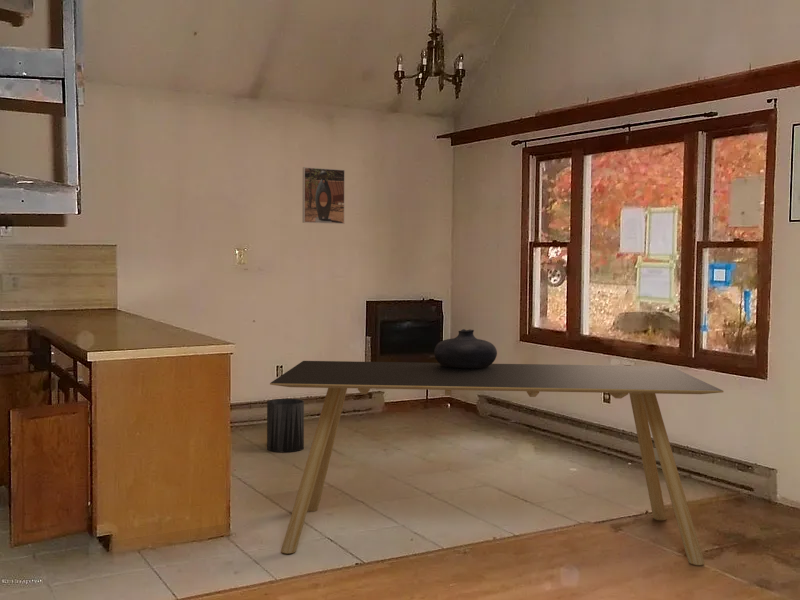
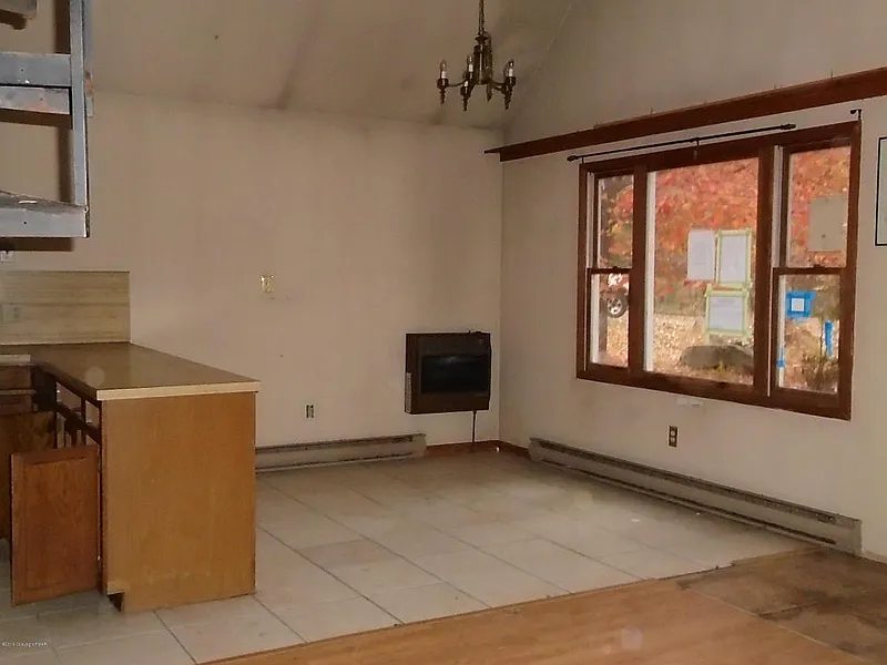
- vase (465, 347)
- dining table (487, 390)
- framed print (323, 196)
- trash can (285, 424)
